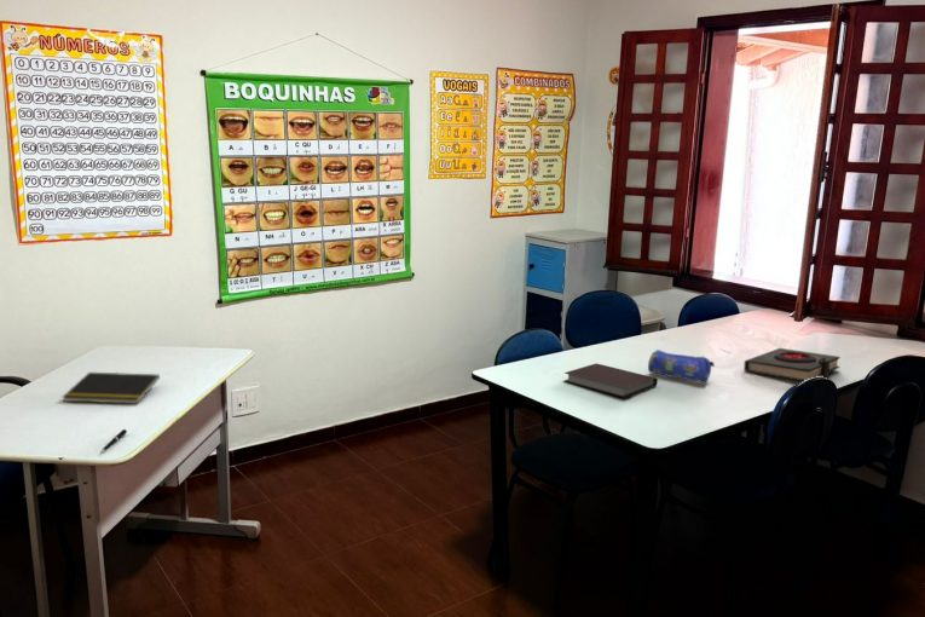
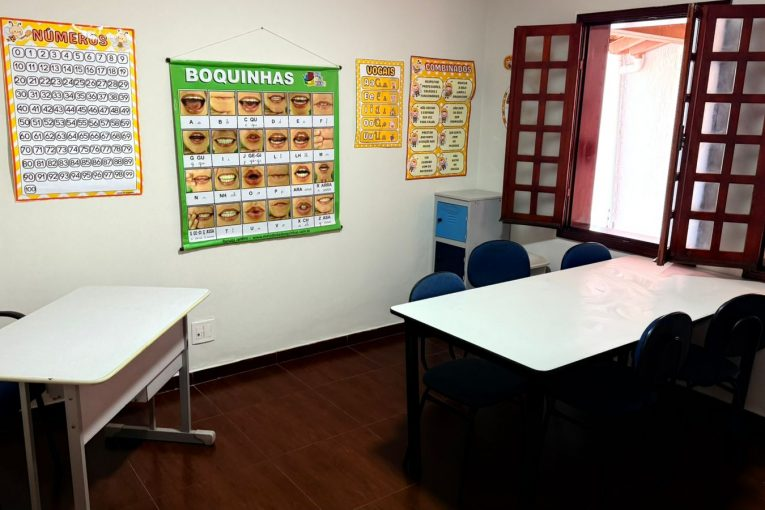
- pencil case (680, 365)
- notepad (112, 387)
- pen (112, 440)
- book (793, 362)
- notebook (609, 379)
